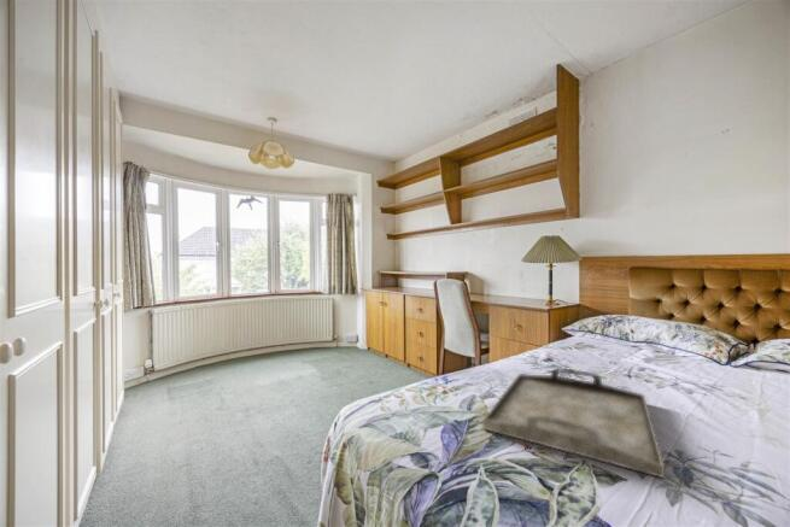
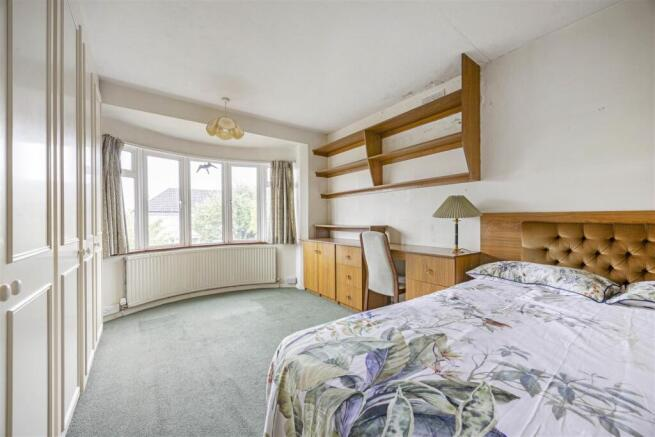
- serving tray (569, 403)
